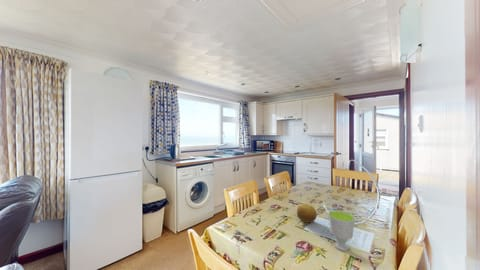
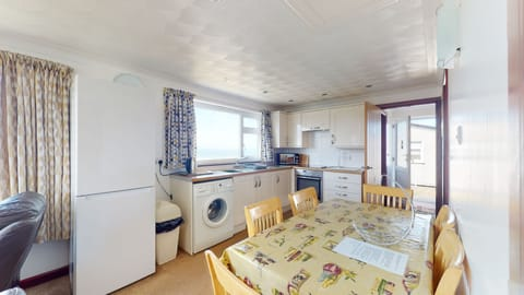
- cup (341, 231)
- fruit (306, 213)
